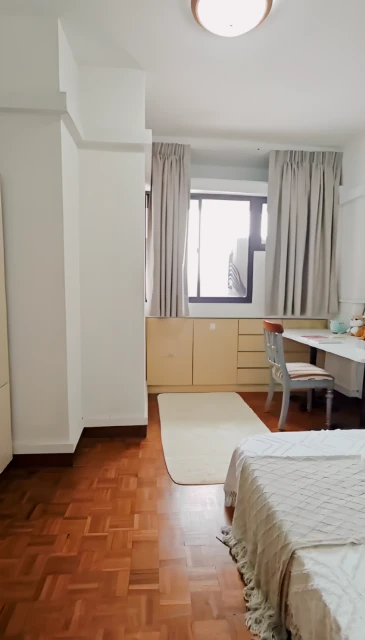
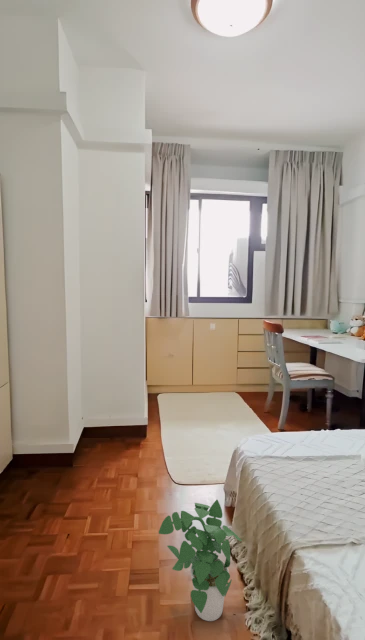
+ potted plant (201, 561)
